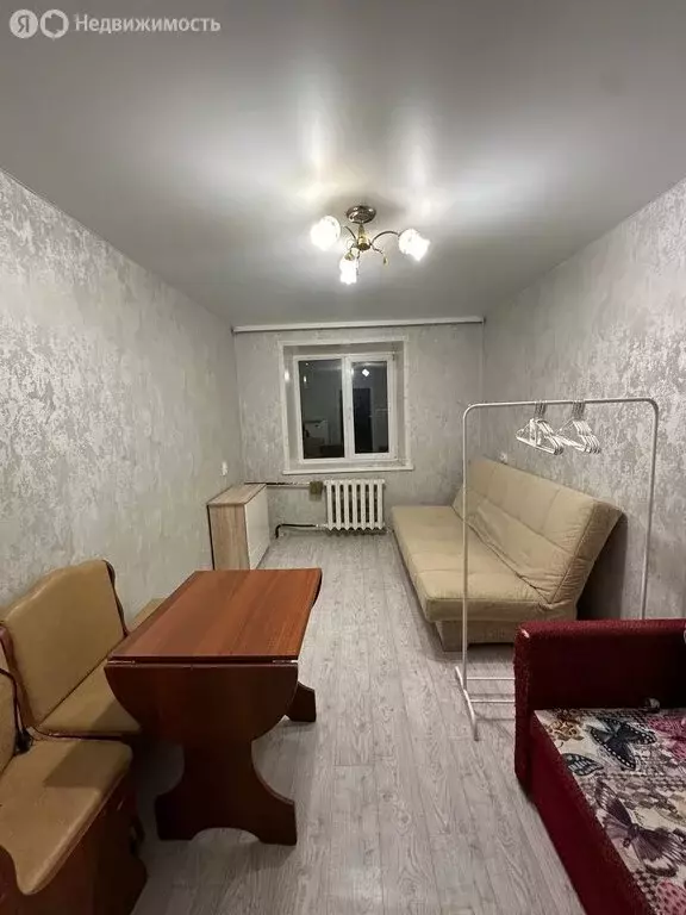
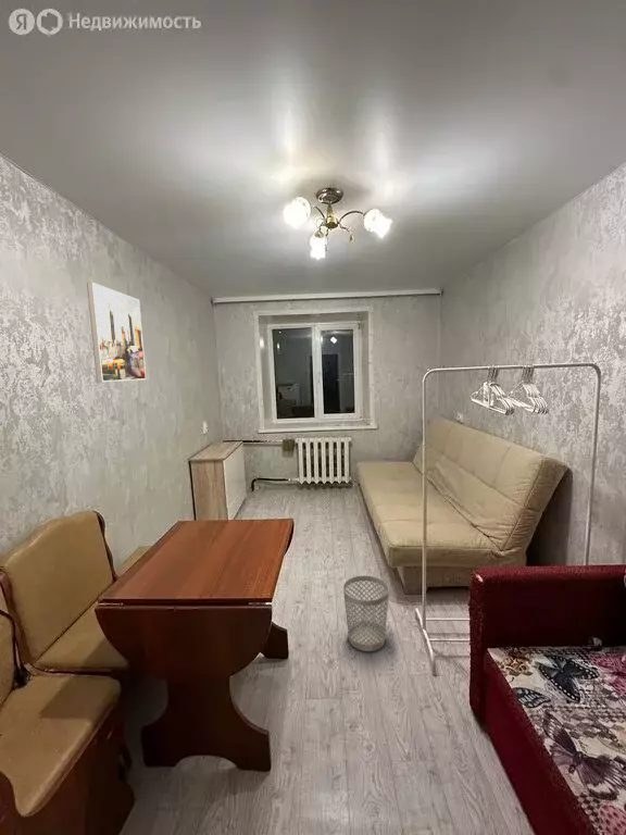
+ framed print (120, 336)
+ wastebasket (366, 613)
